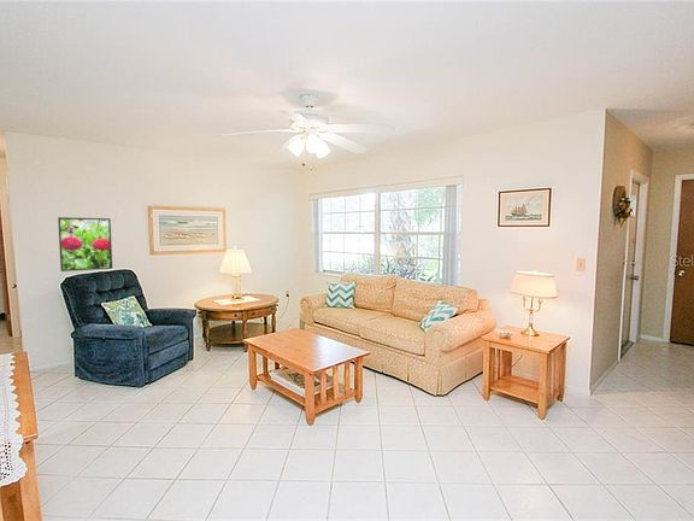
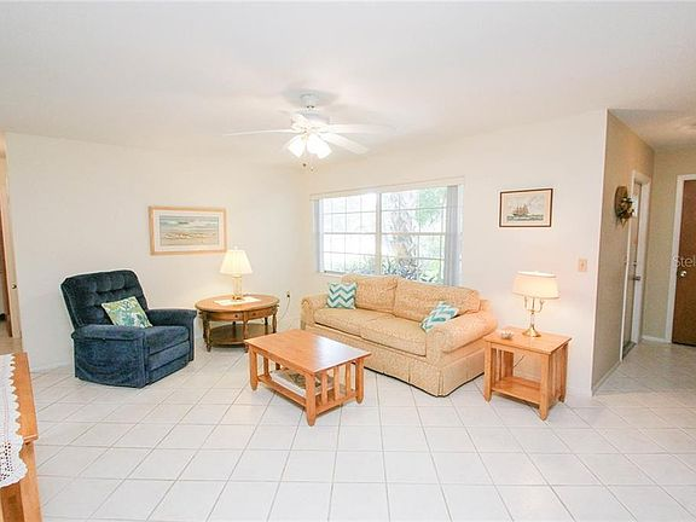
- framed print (86, 244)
